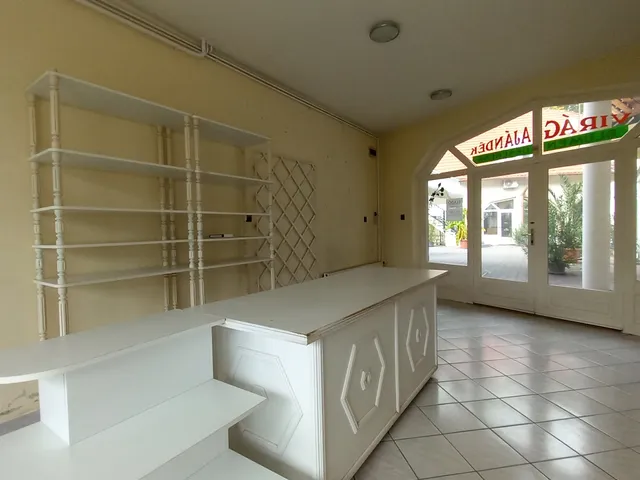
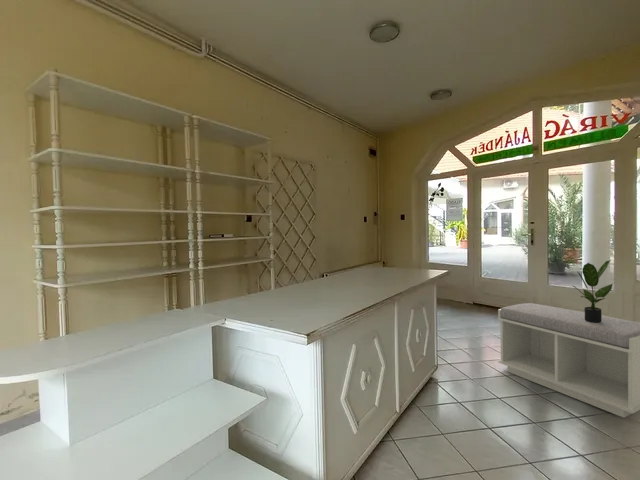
+ bench (570, 349)
+ potted plant (597, 291)
